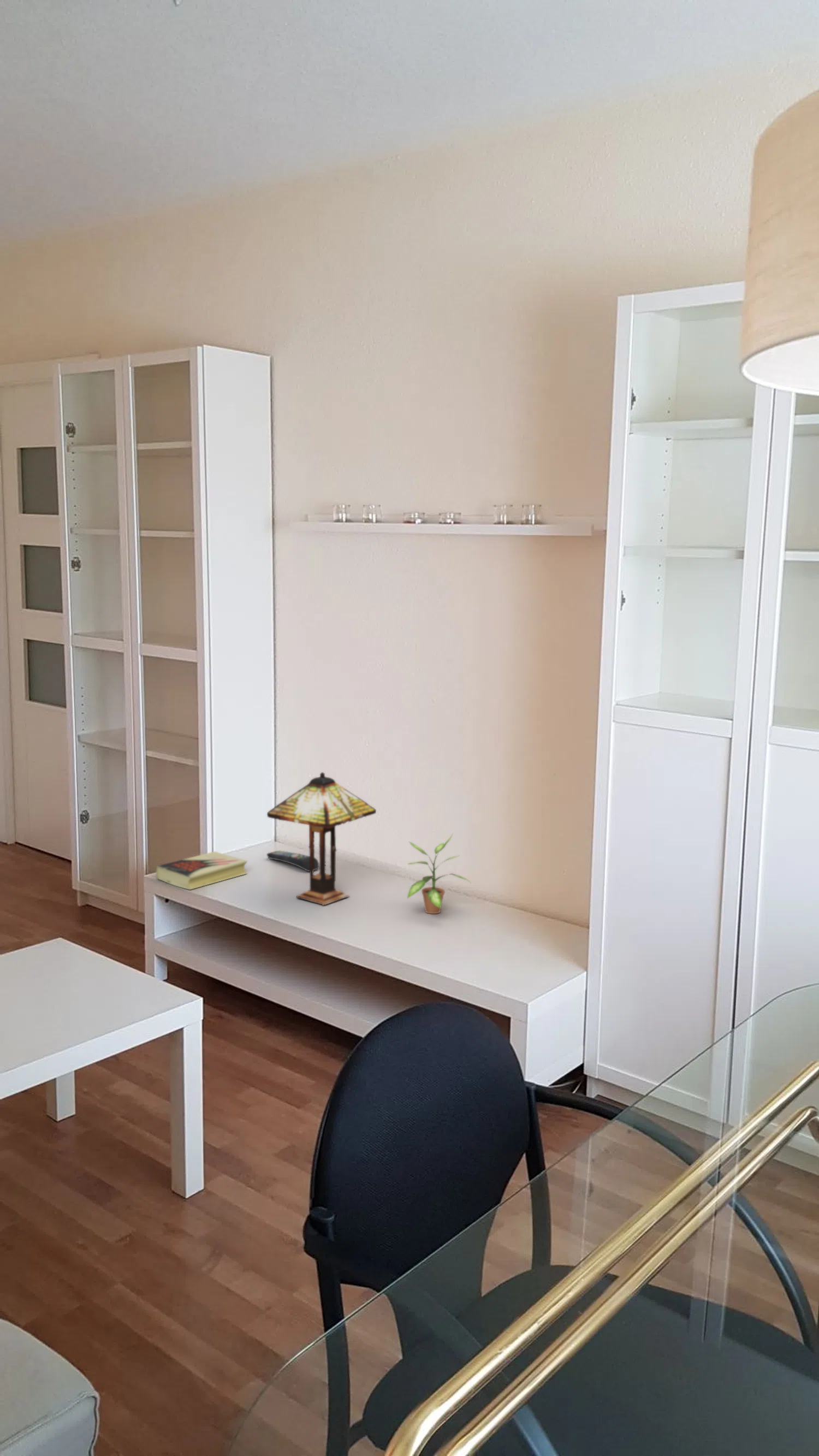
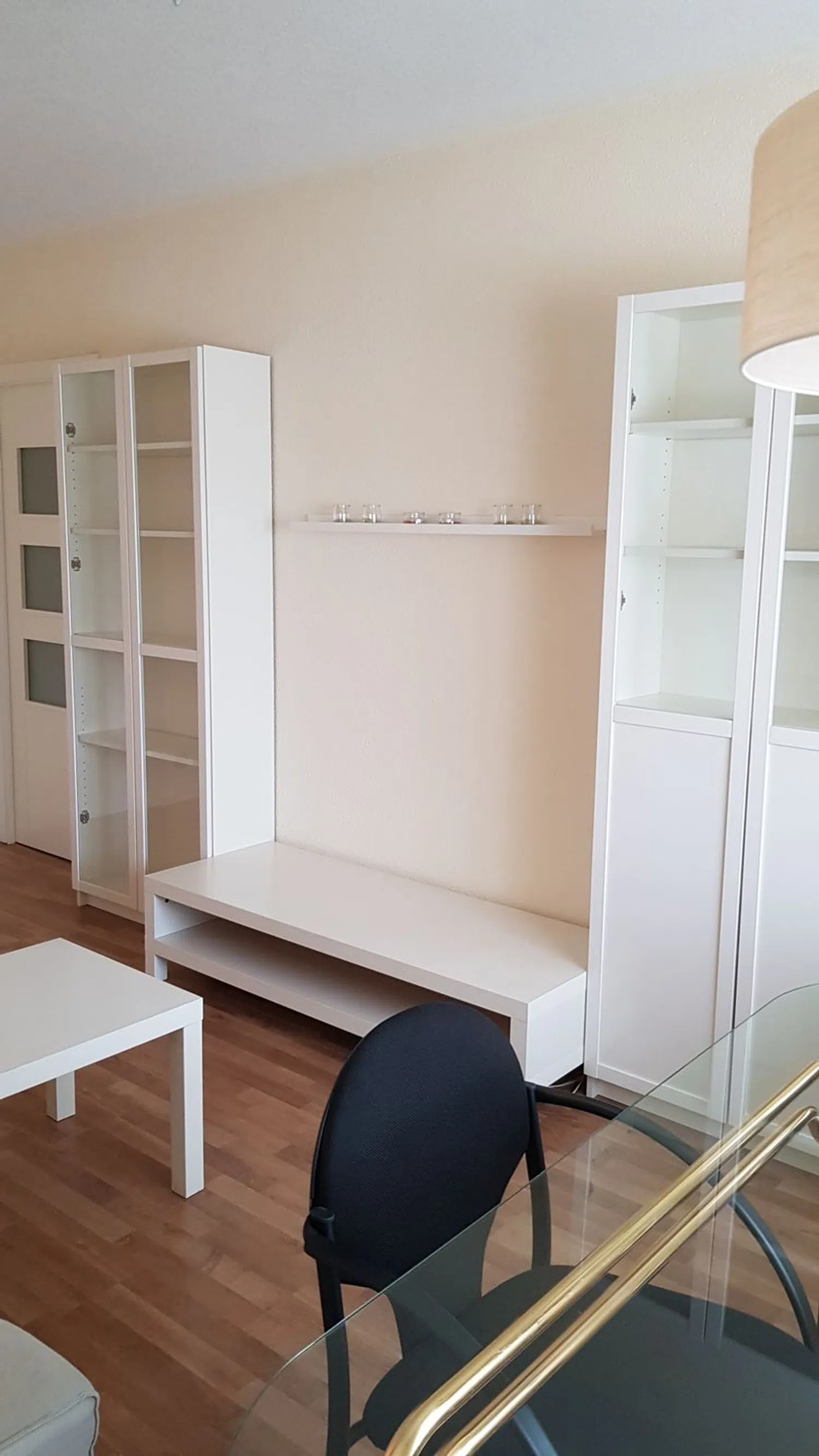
- potted plant (435, 873)
- remote control (293, 859)
- table lamp (322, 836)
- book (203, 869)
